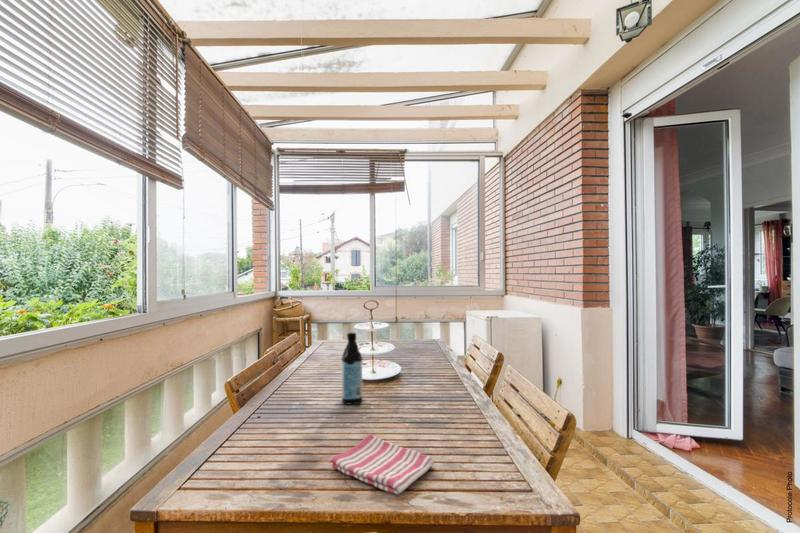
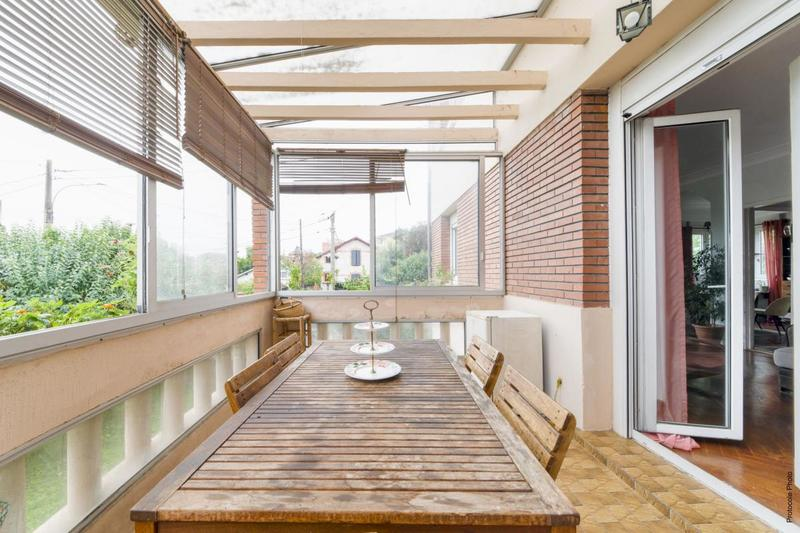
- dish towel (382, 460)
- water bottle (352, 367)
